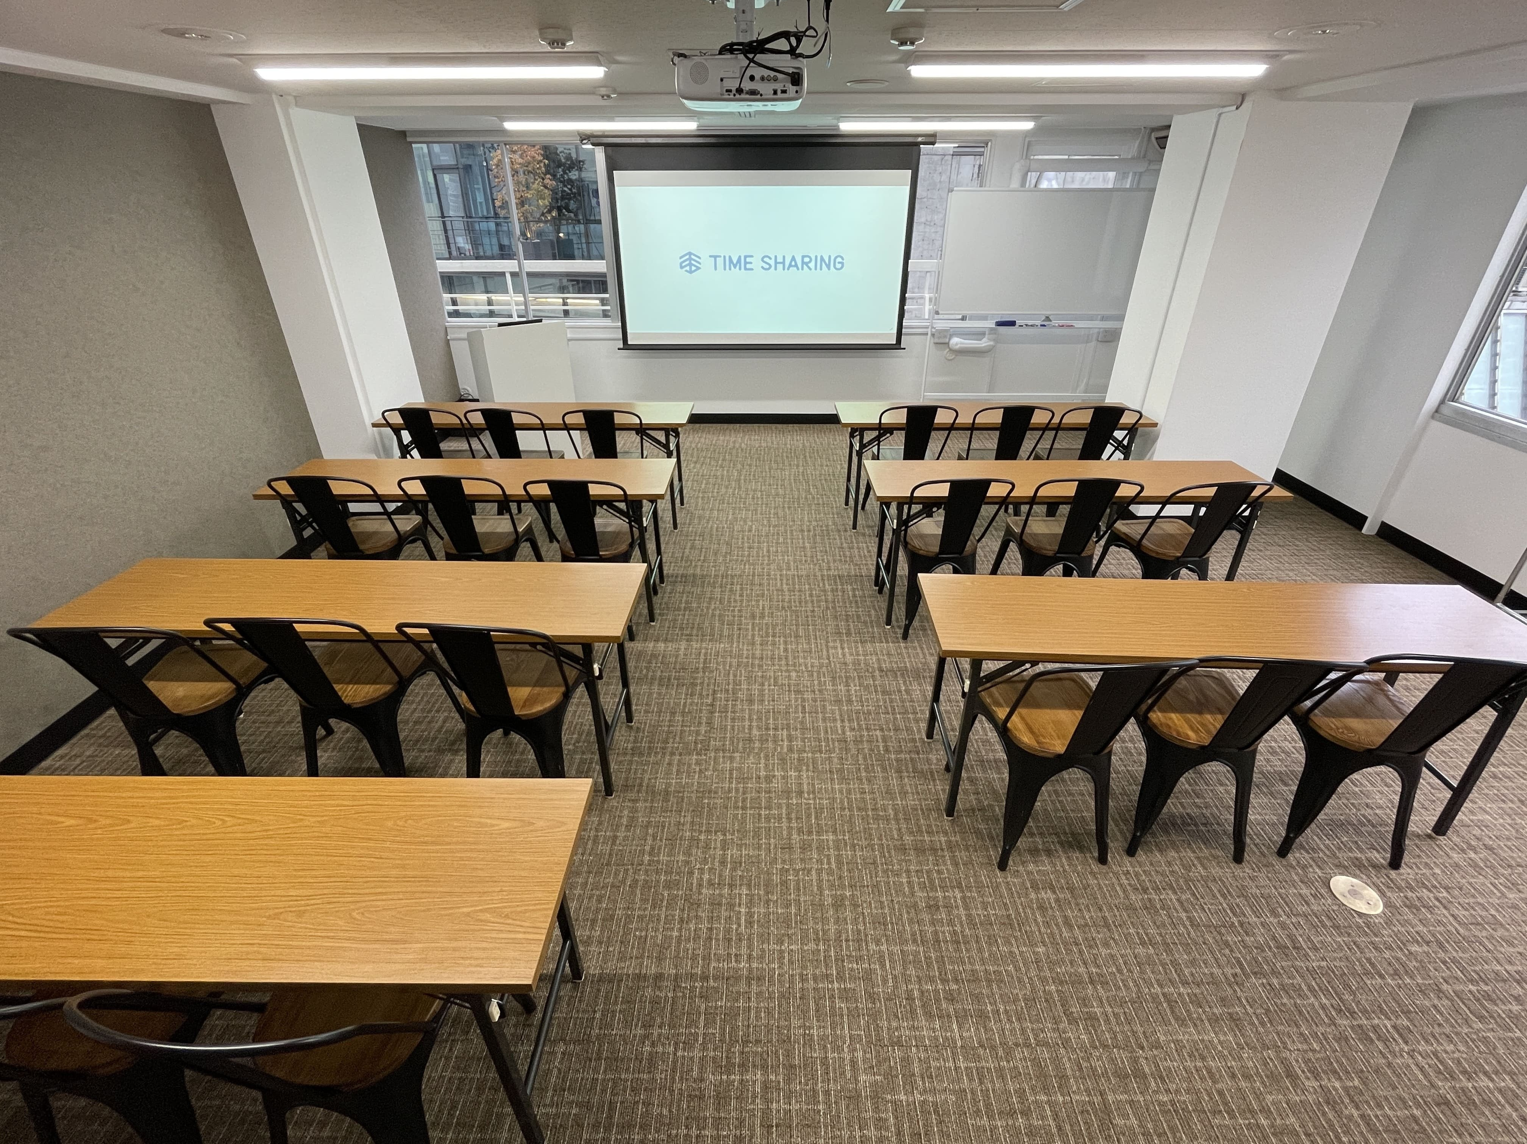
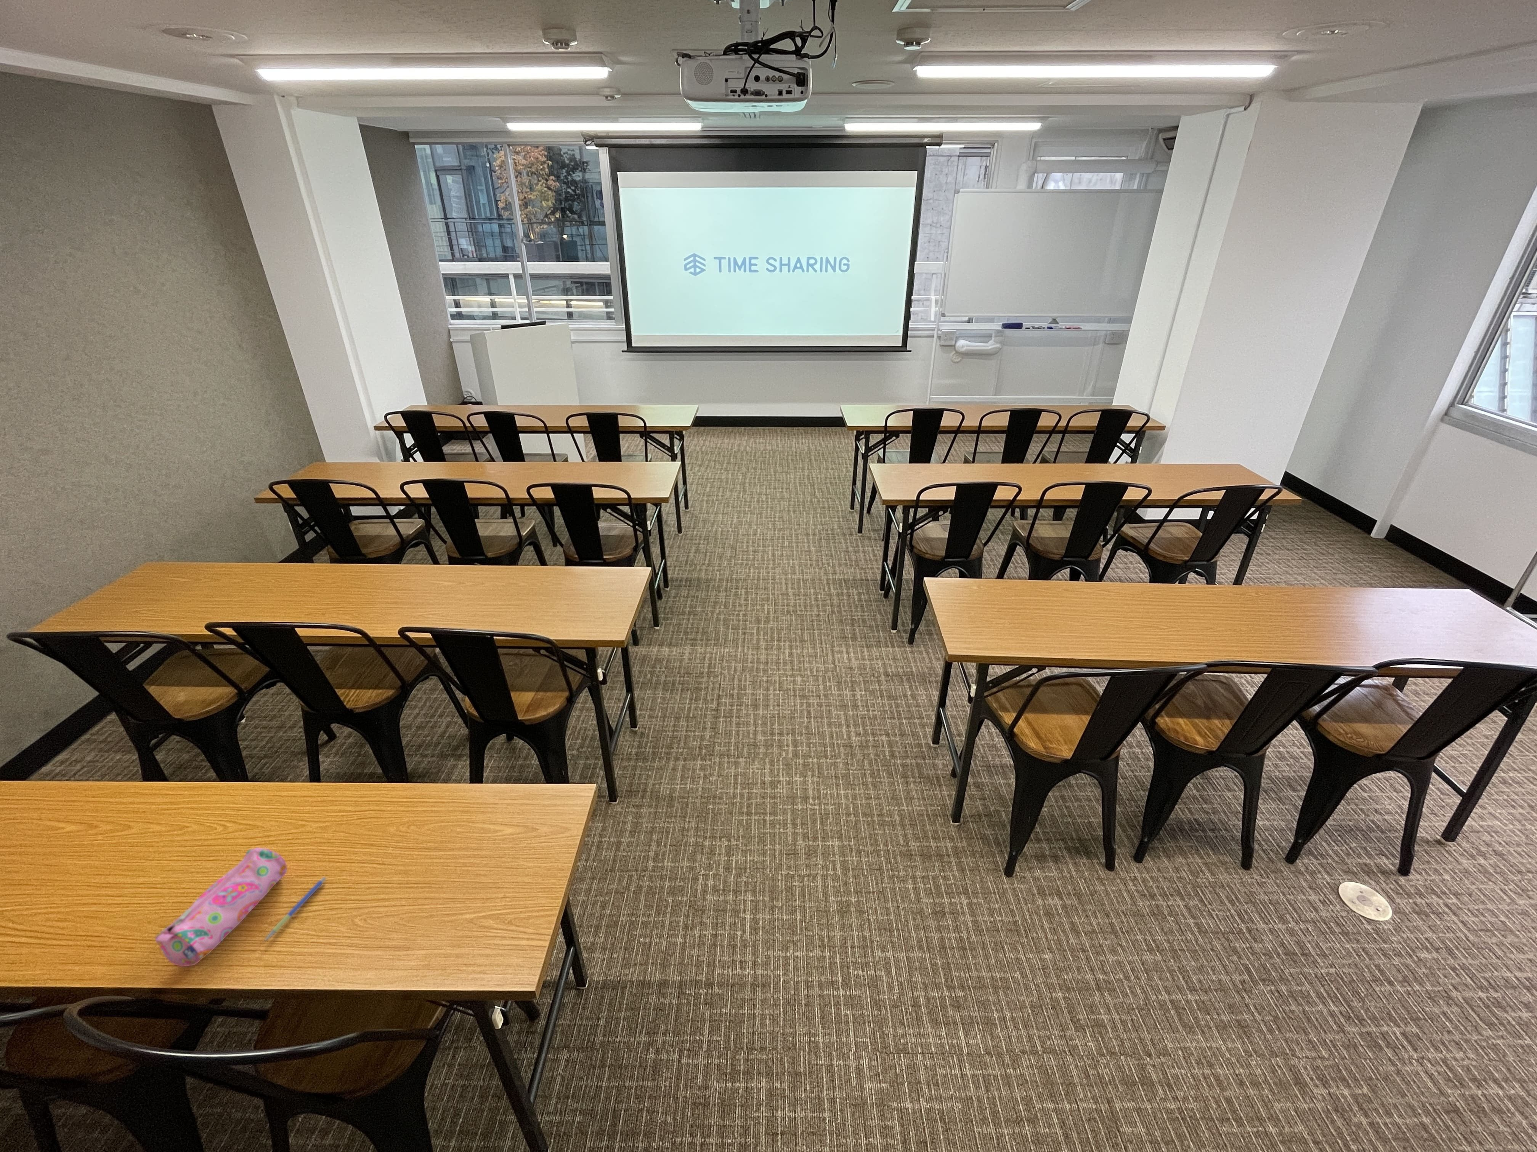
+ pencil case (224, 903)
+ pen (295, 908)
